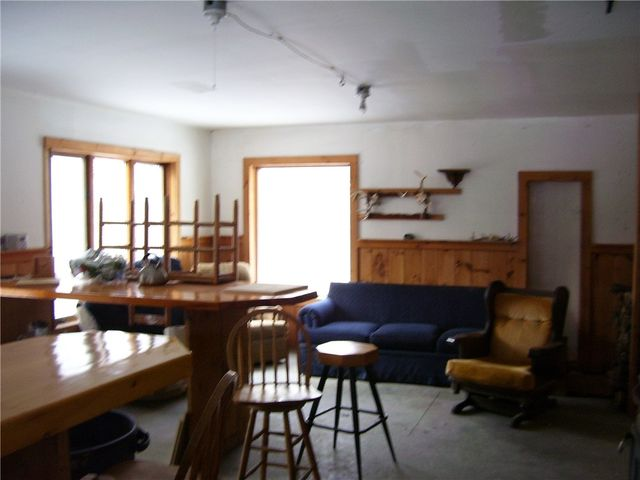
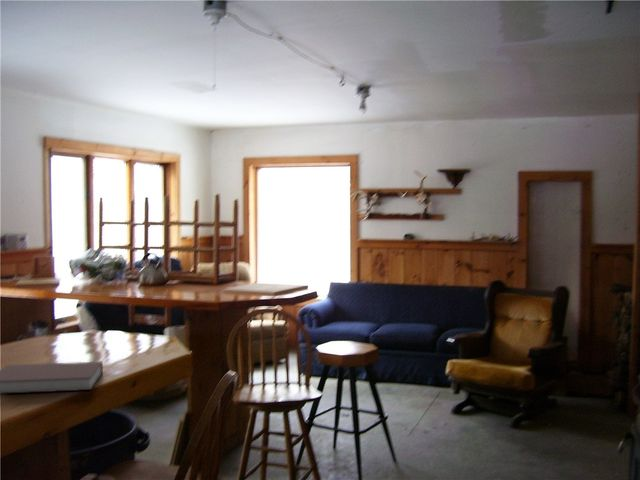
+ notebook (47, 376)
